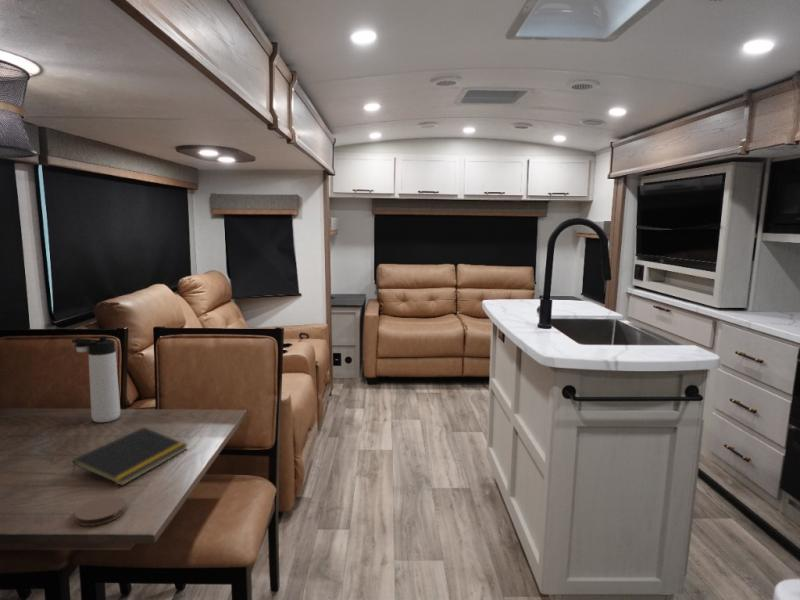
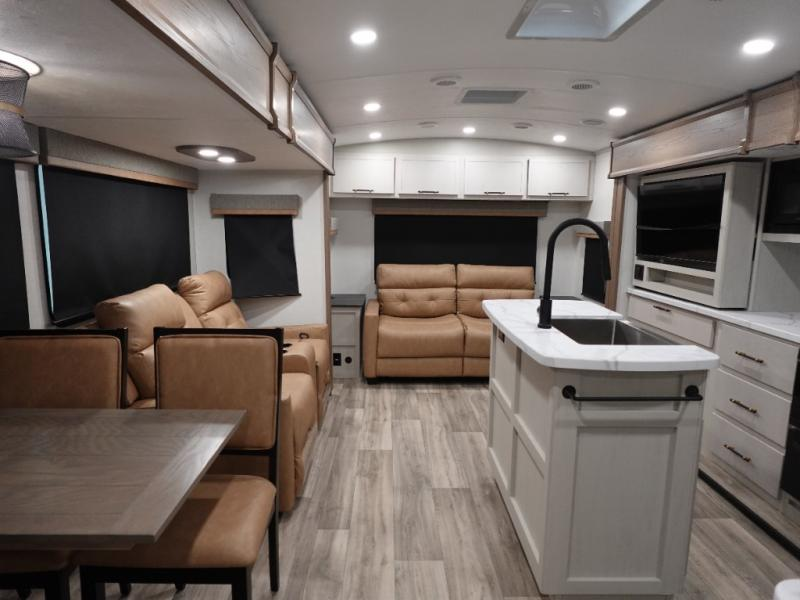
- notepad (134, 453)
- thermos bottle (96, 379)
- coaster (101, 510)
